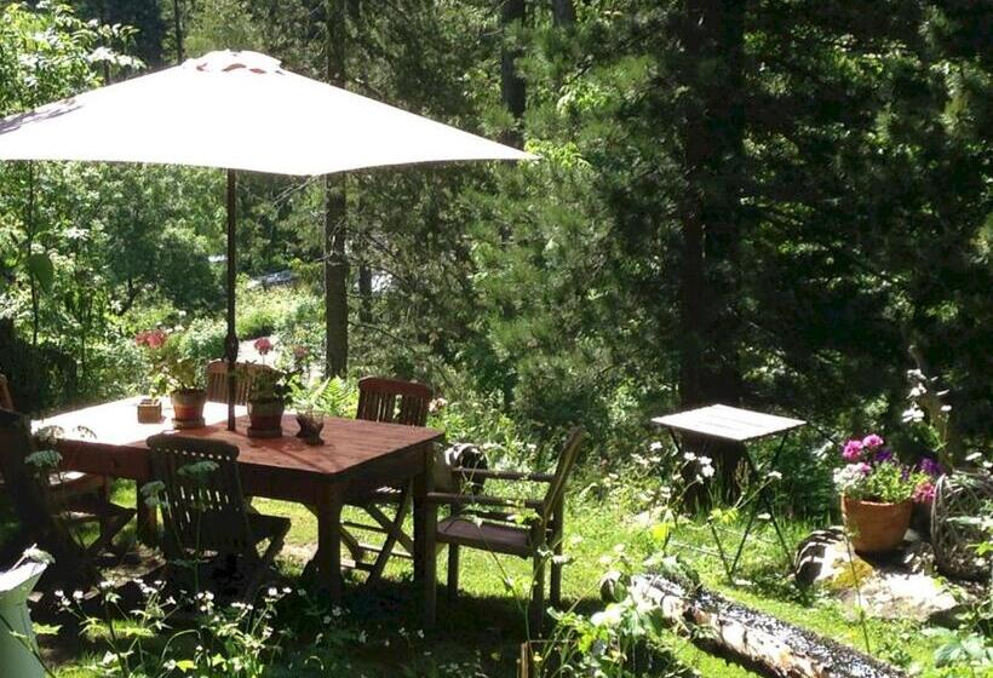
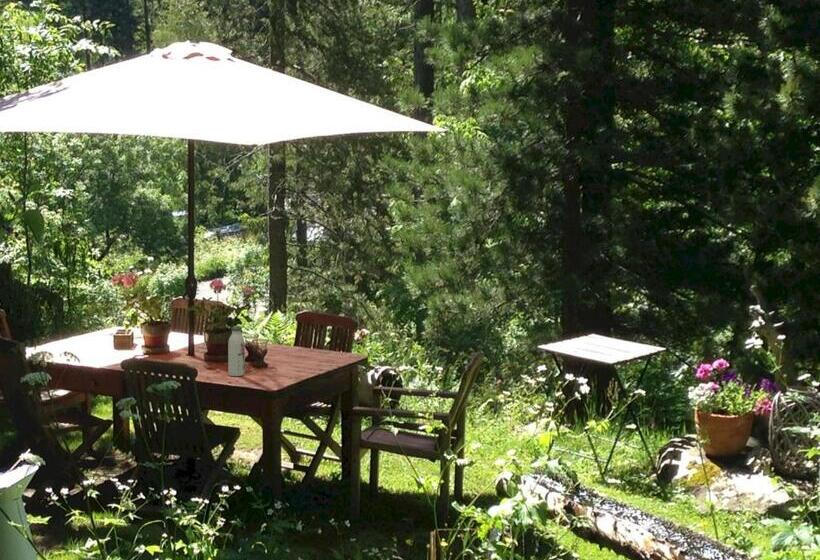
+ water bottle (236, 351)
